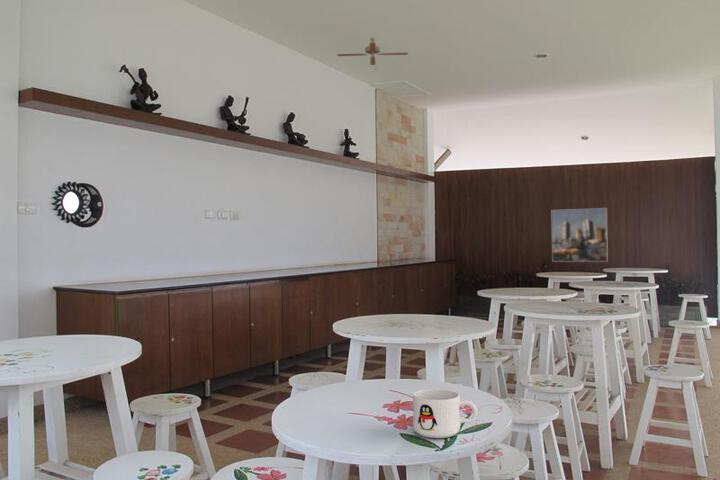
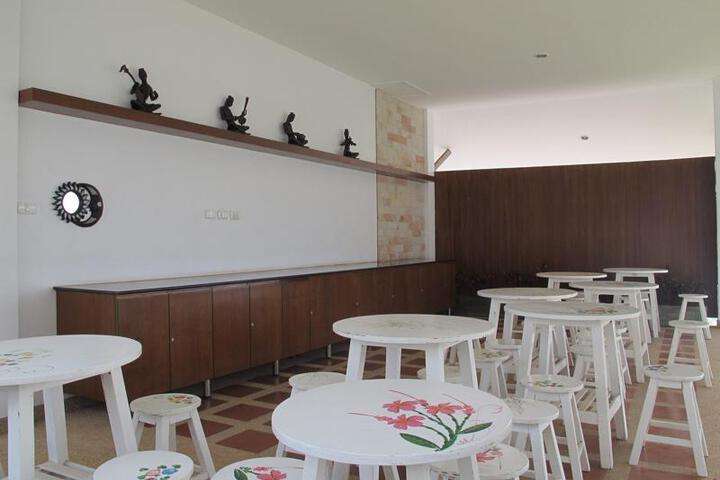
- ceiling fan (372, 54)
- mug (445, 413)
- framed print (579, 235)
